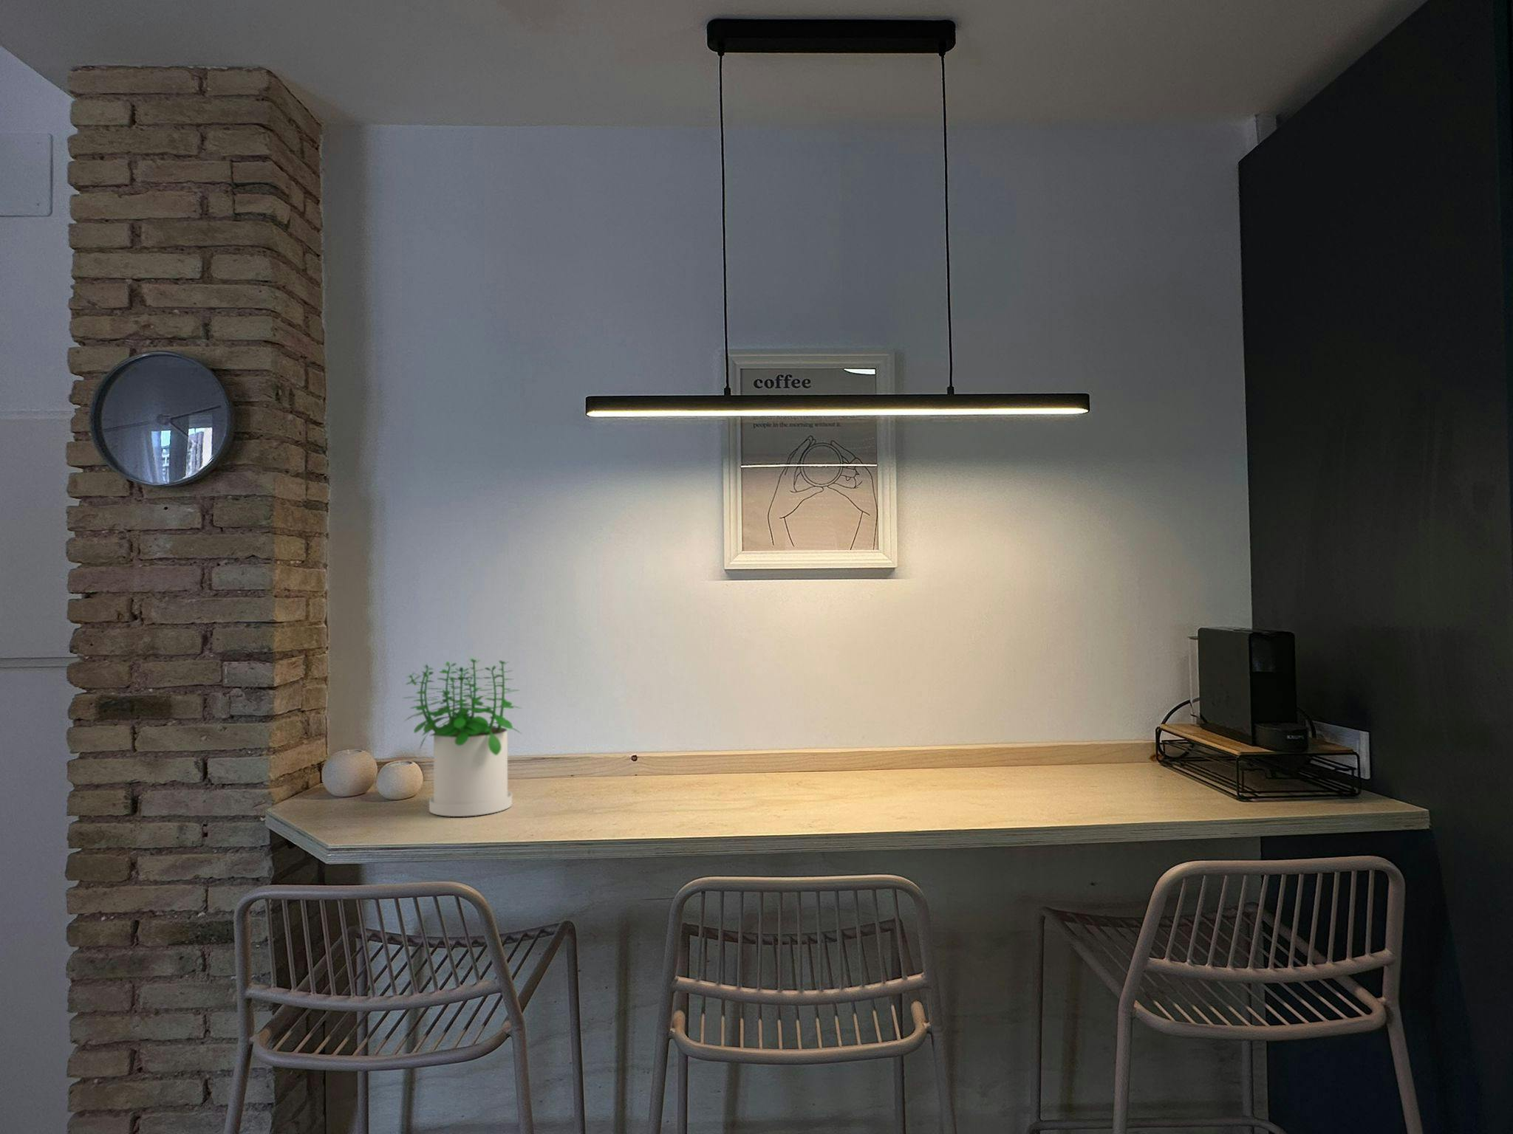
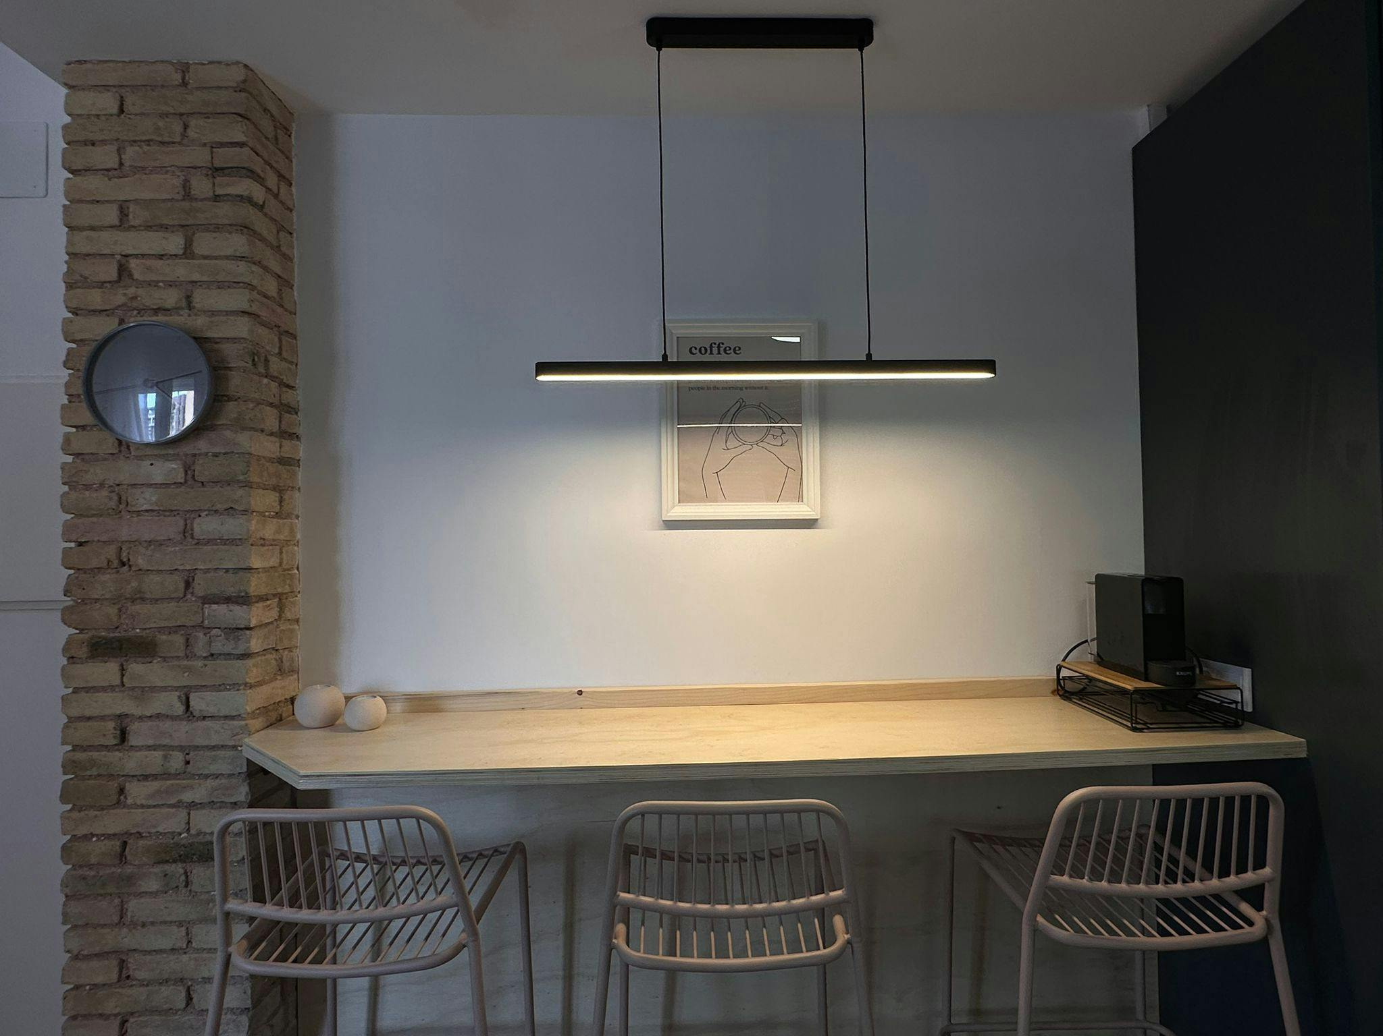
- potted plant (463, 734)
